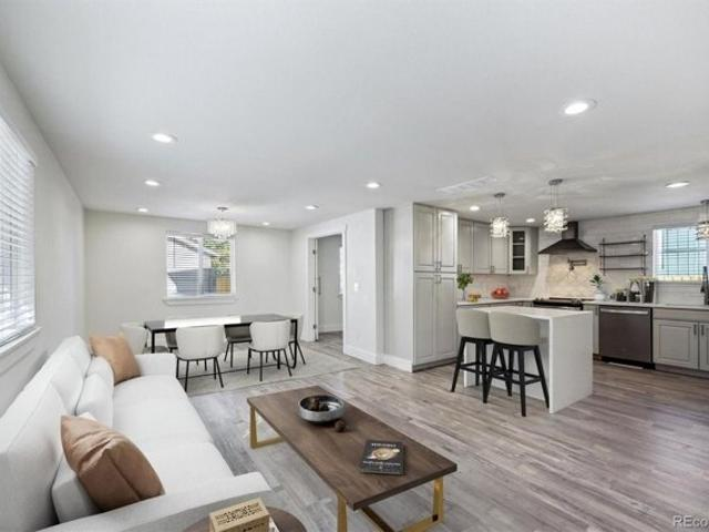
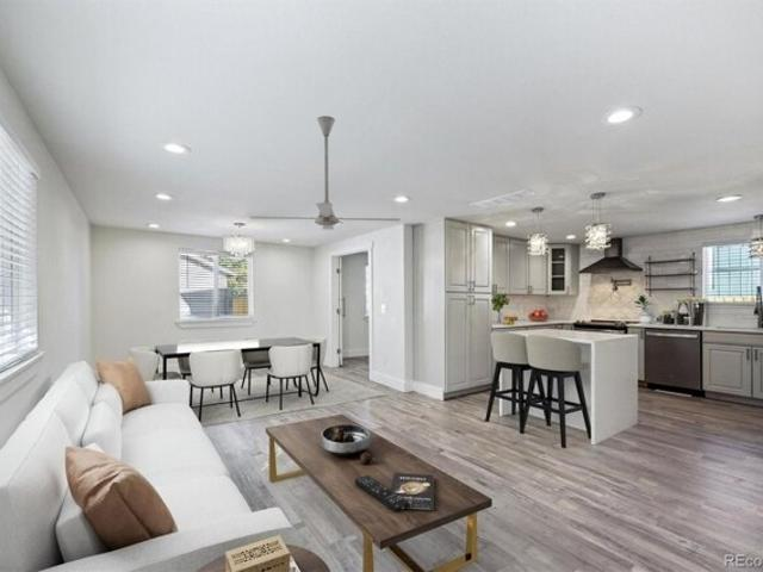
+ remote control (380, 491)
+ ceiling fan (325, 172)
